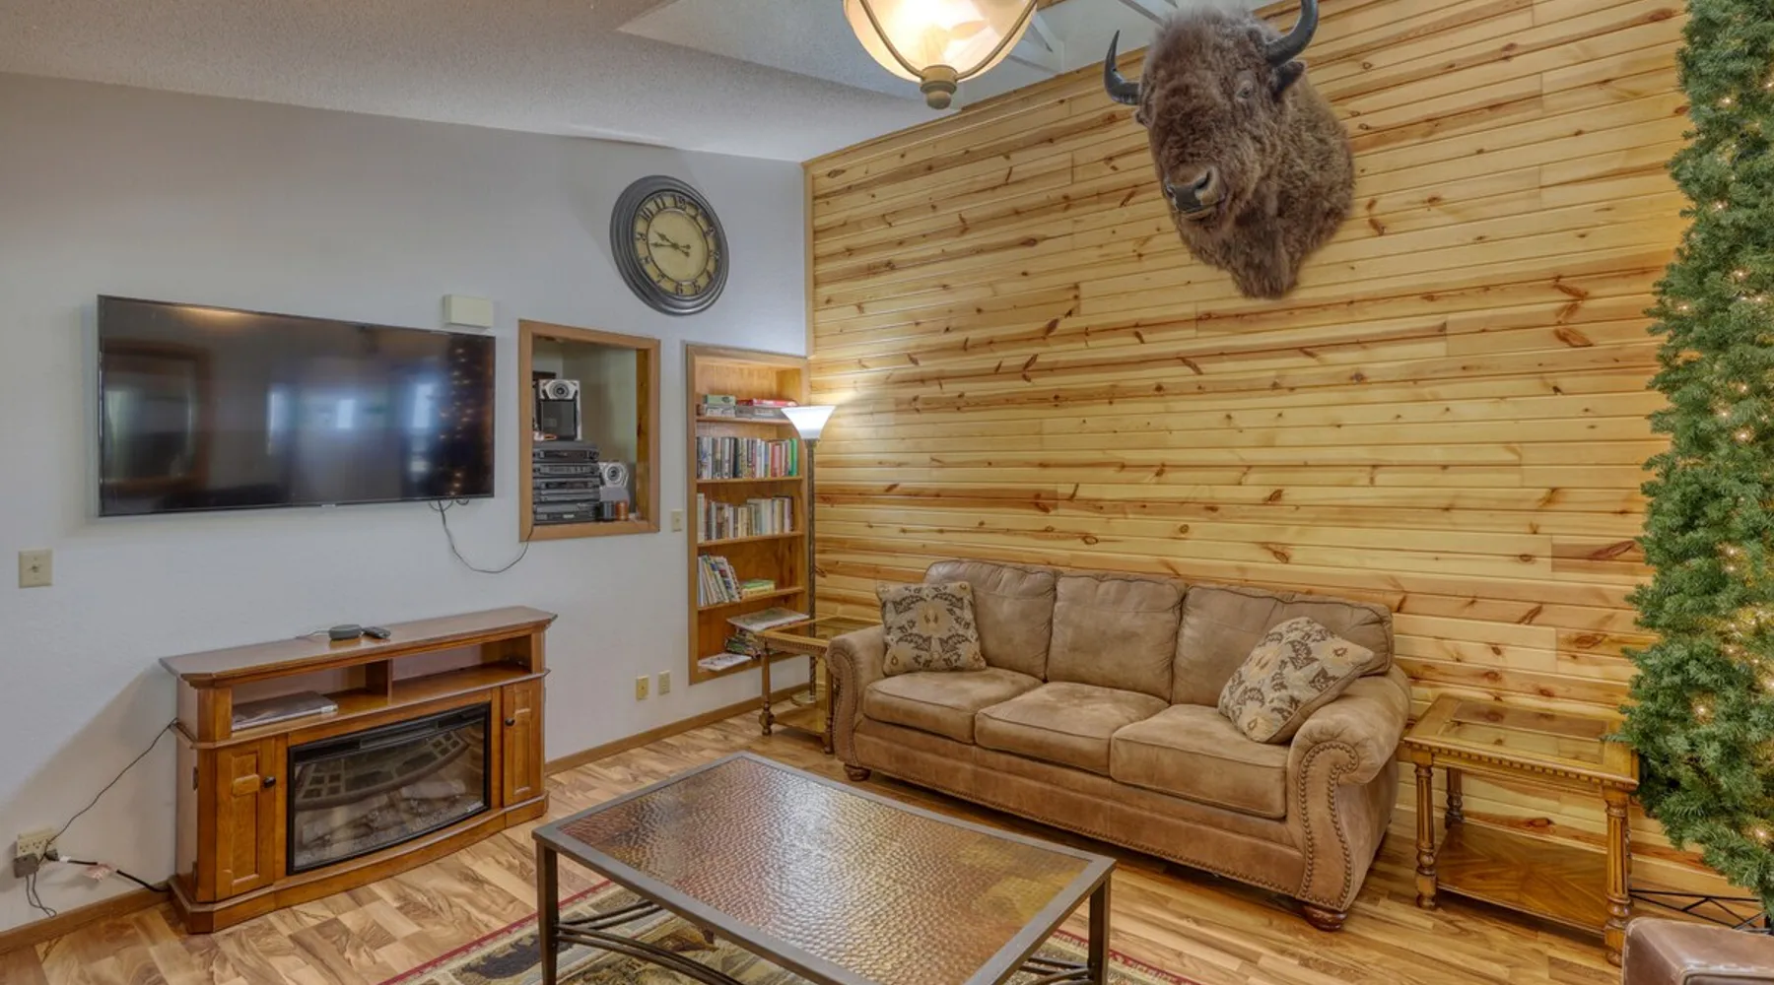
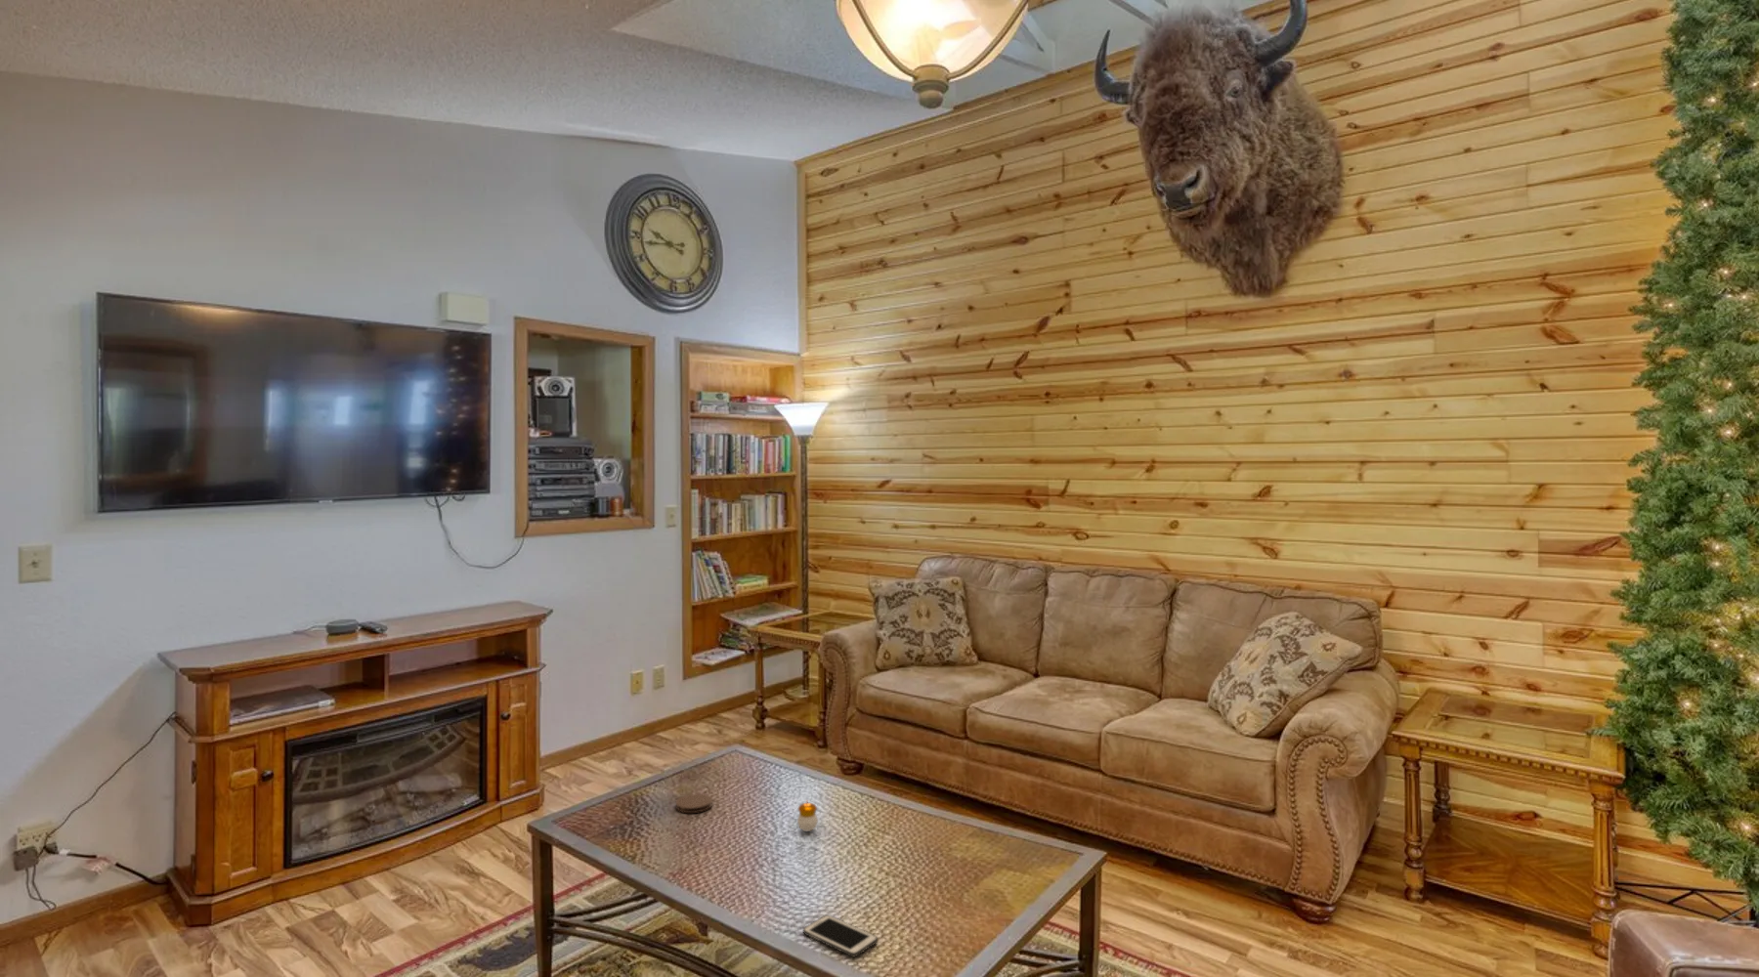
+ candle (807, 815)
+ cell phone (840, 935)
+ coaster (694, 803)
